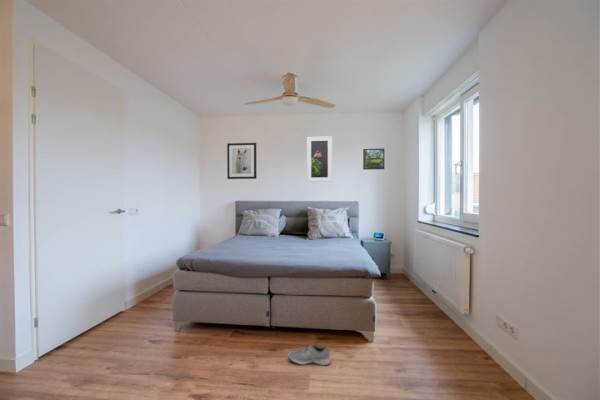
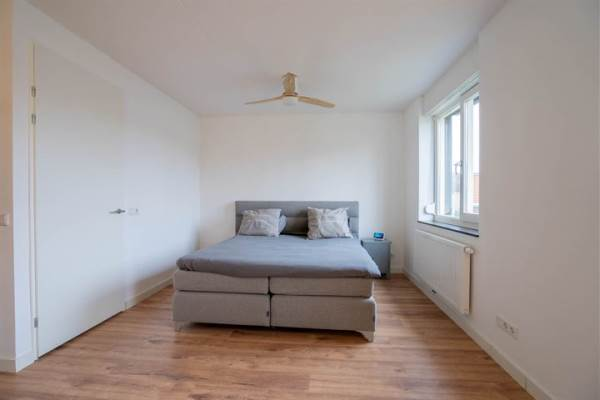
- sneaker (309, 351)
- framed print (319, 159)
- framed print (373, 159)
- wall art (241, 161)
